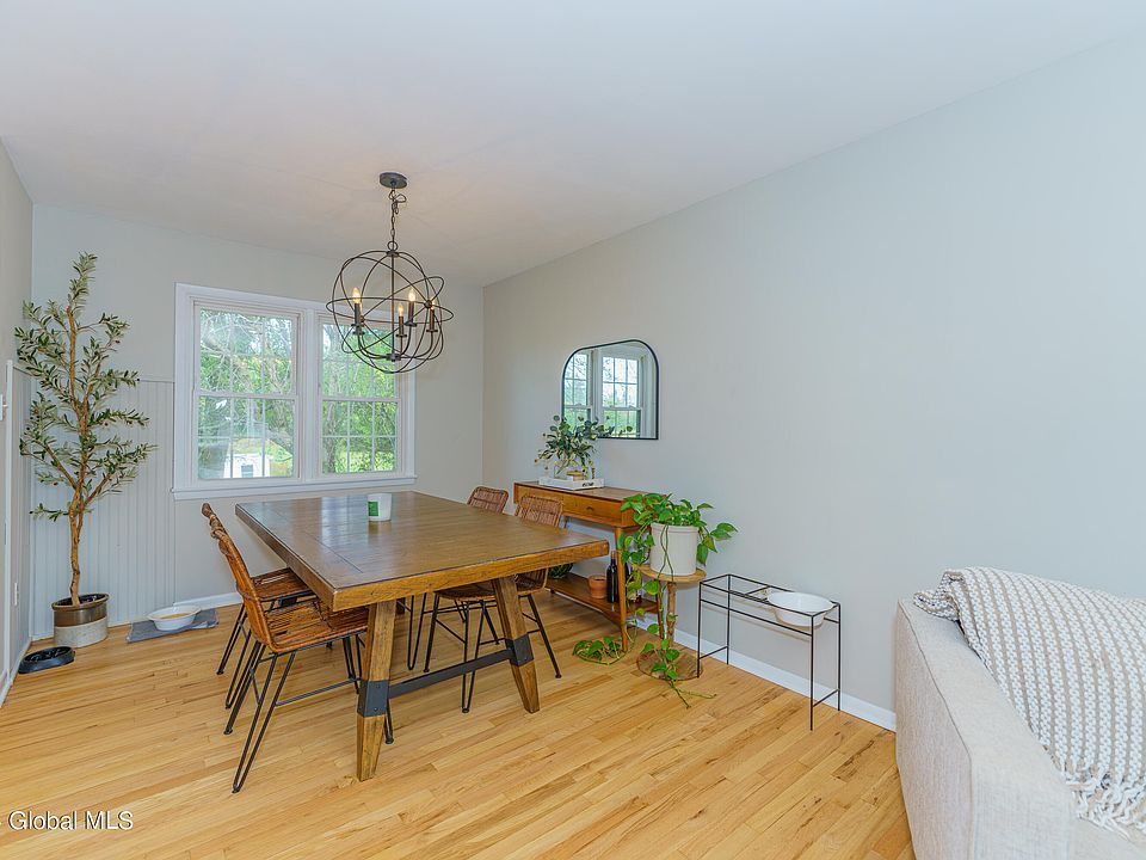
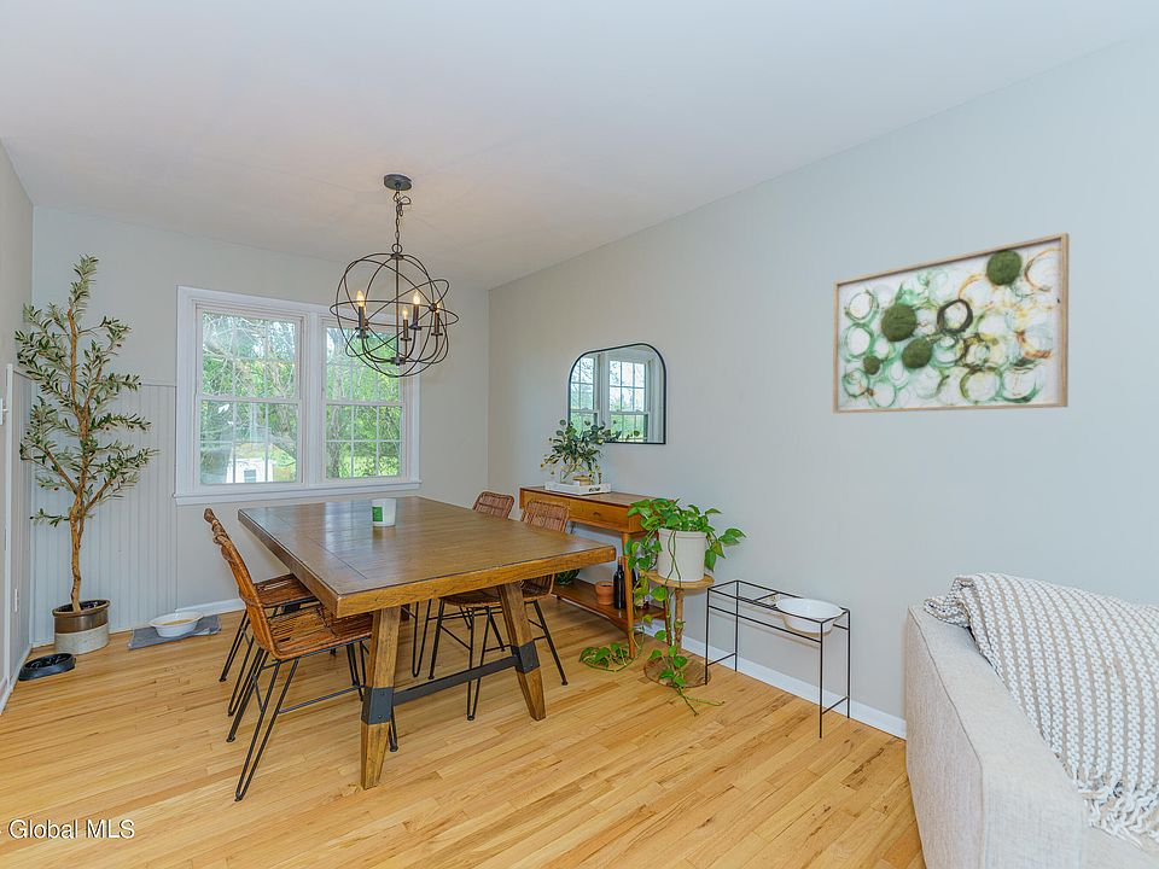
+ wall art (933, 336)
